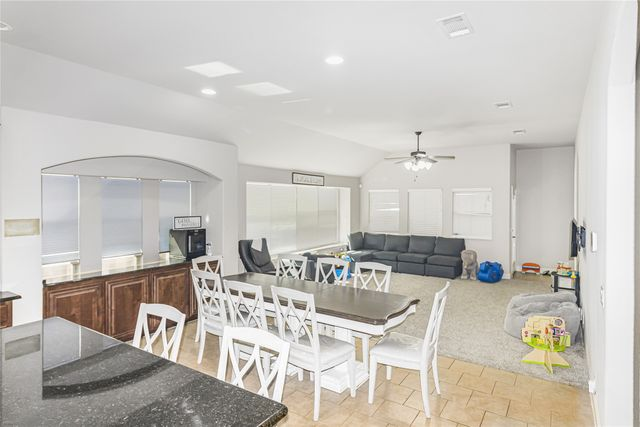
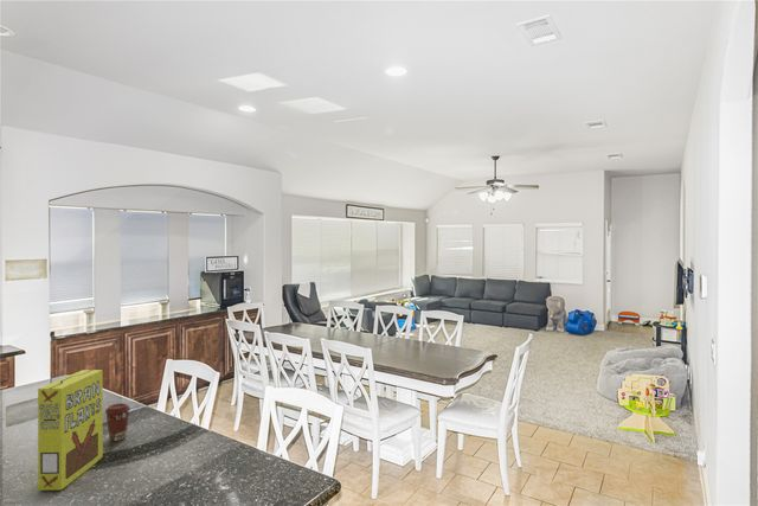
+ coffee cup (117, 422)
+ cereal box (72, 425)
